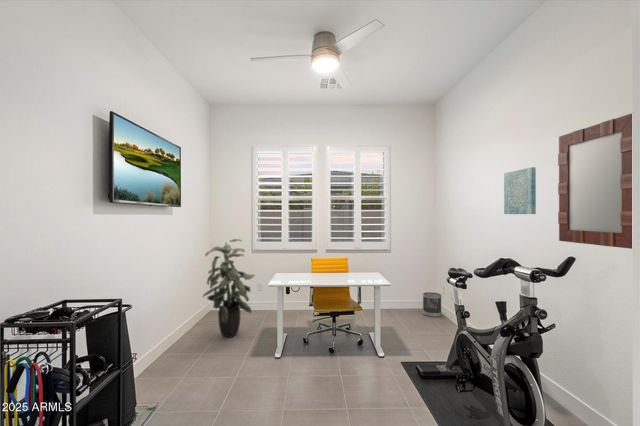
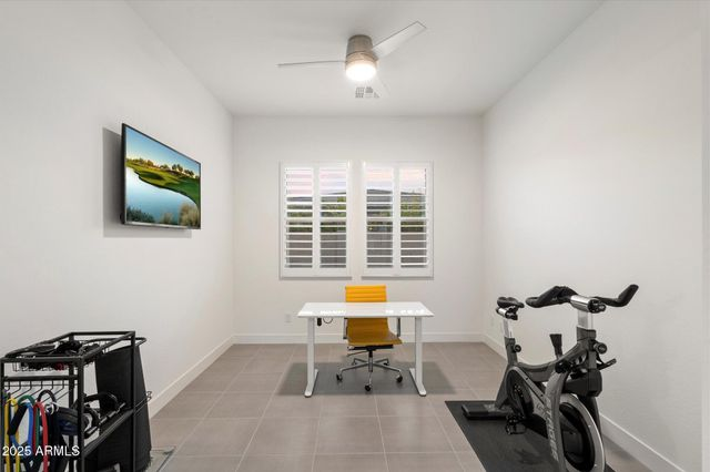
- home mirror (592, 185)
- wall art (518, 192)
- indoor plant (231, 288)
- wastebasket (432, 304)
